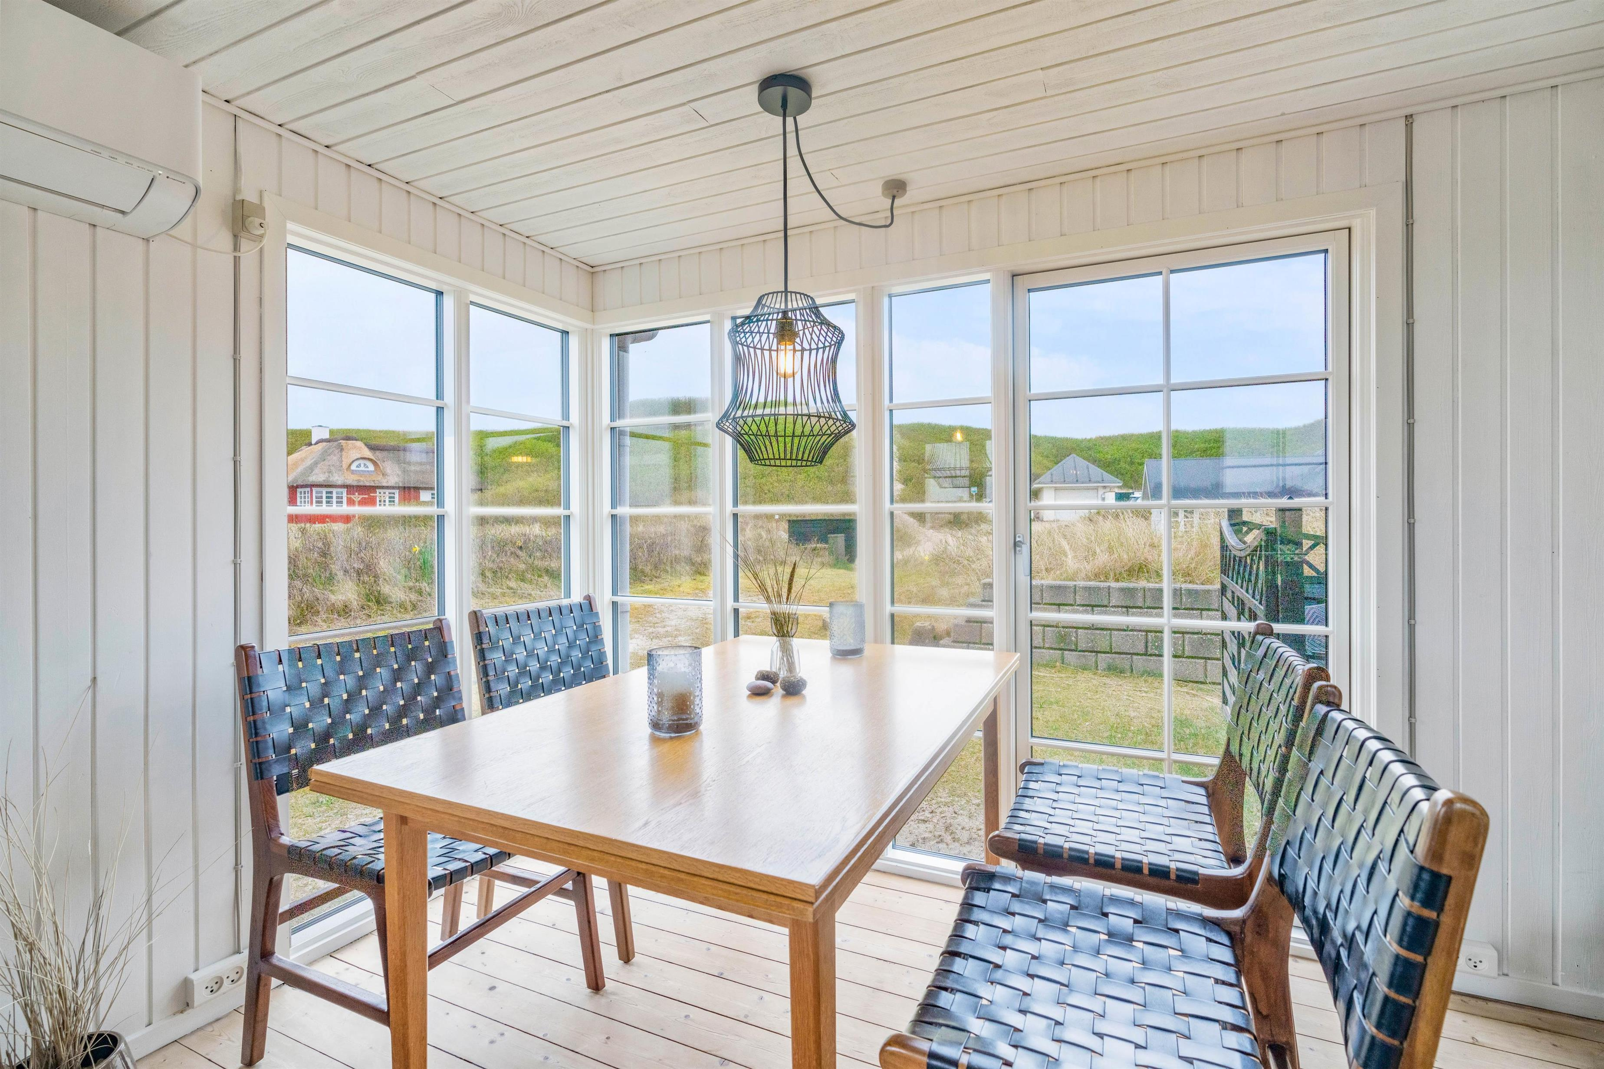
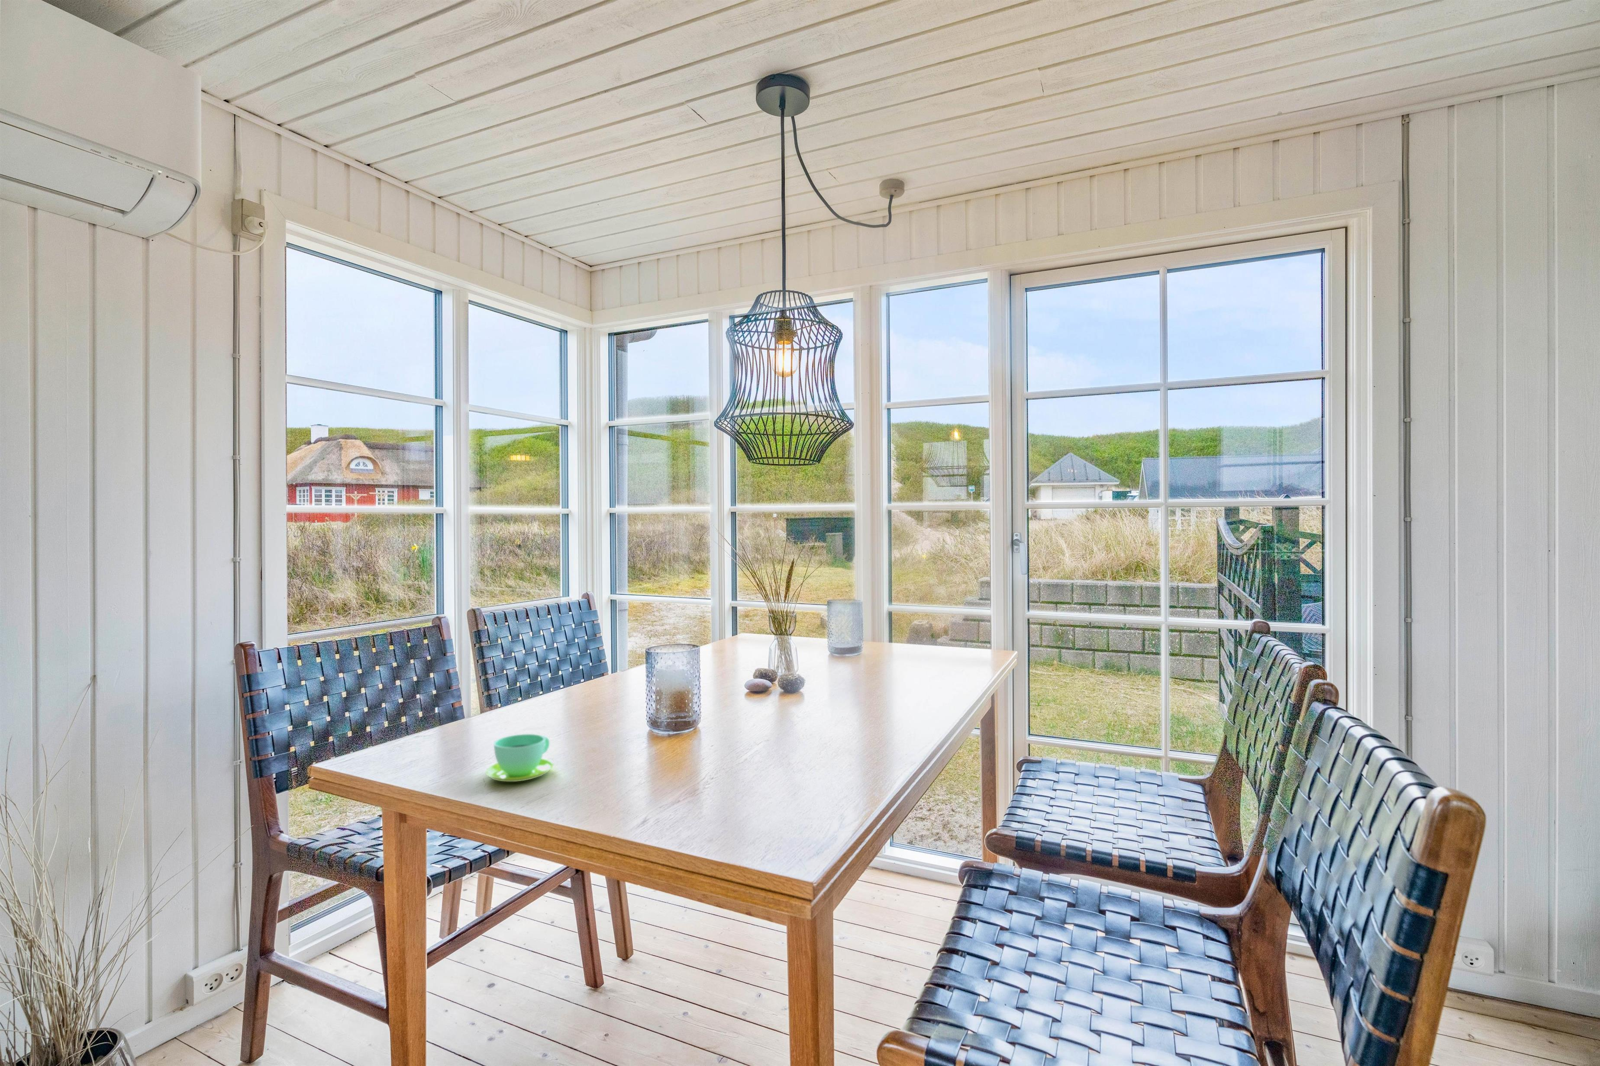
+ cup (521, 757)
